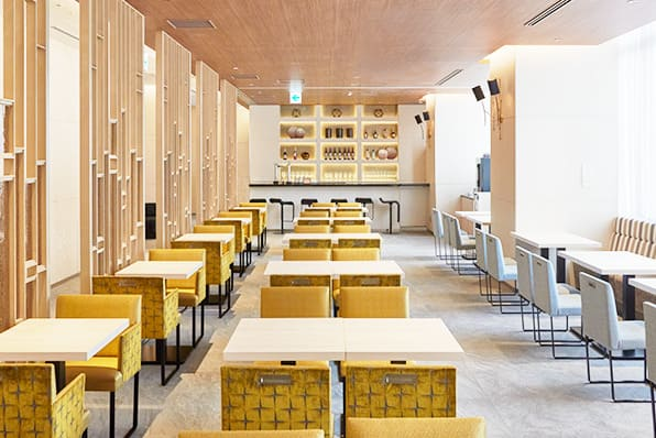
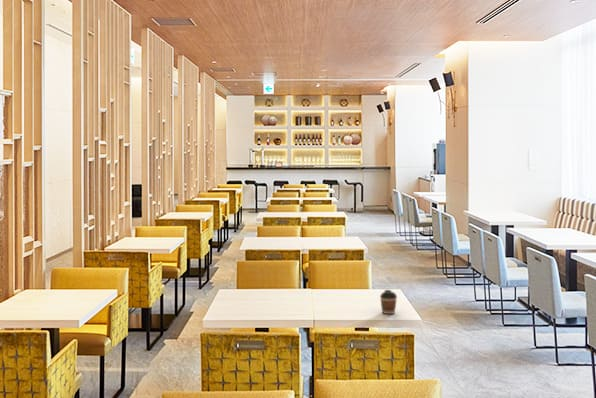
+ coffee cup (388, 301)
